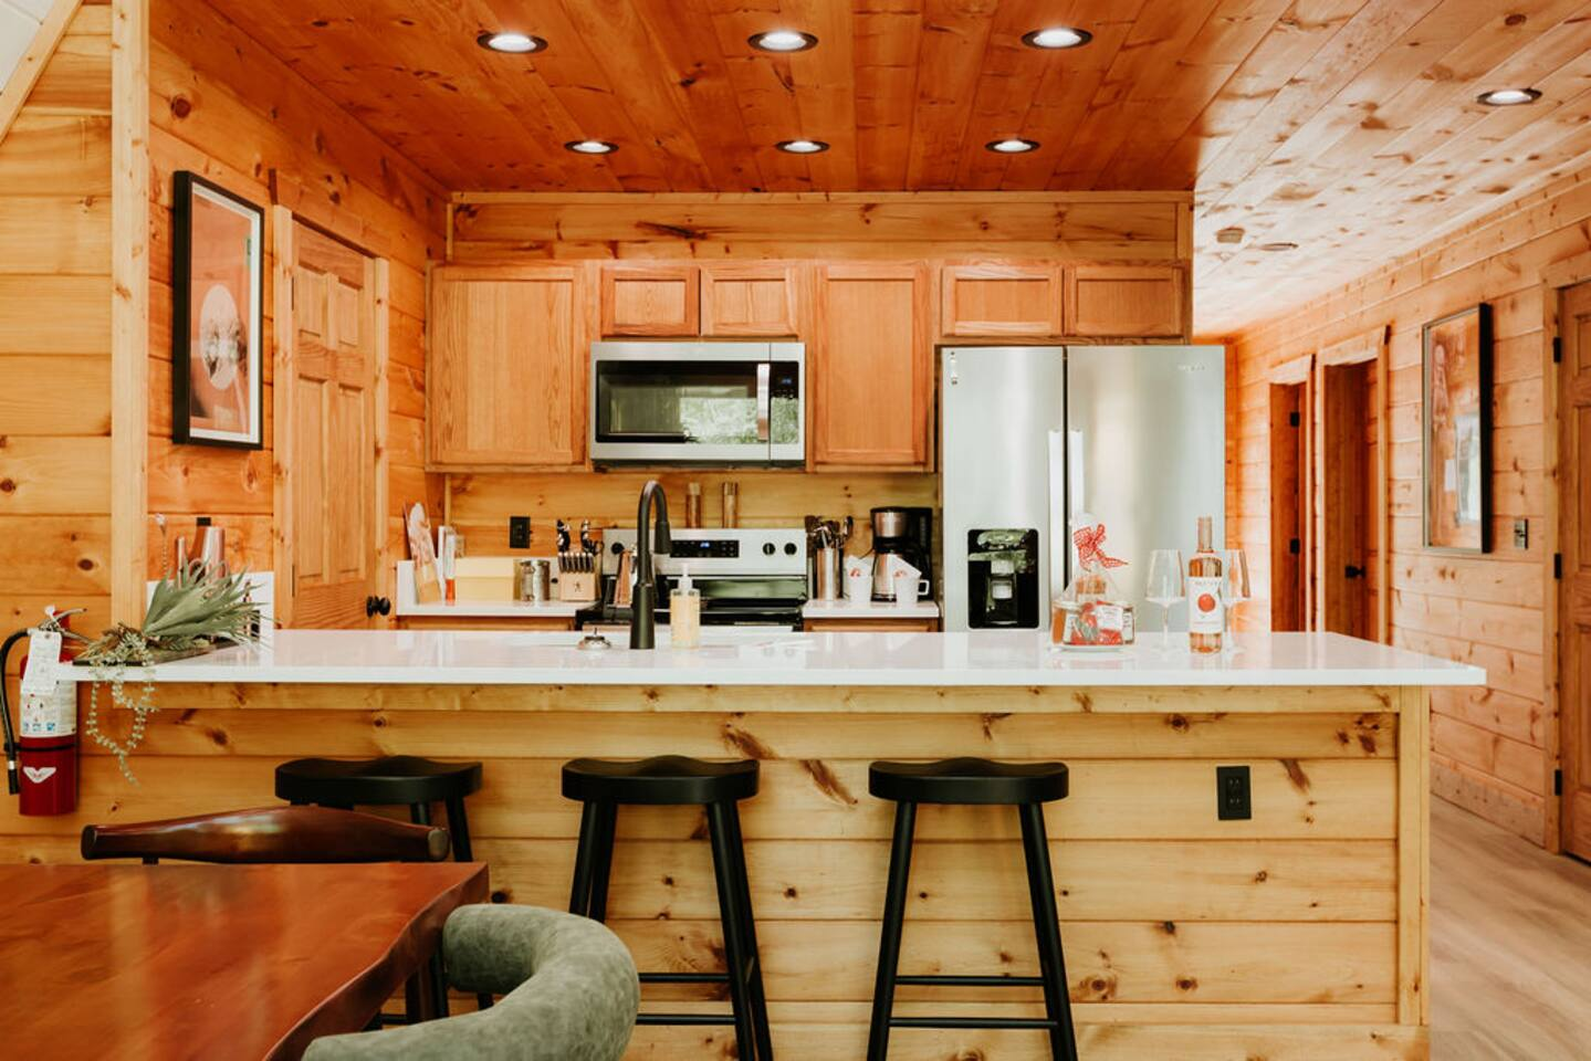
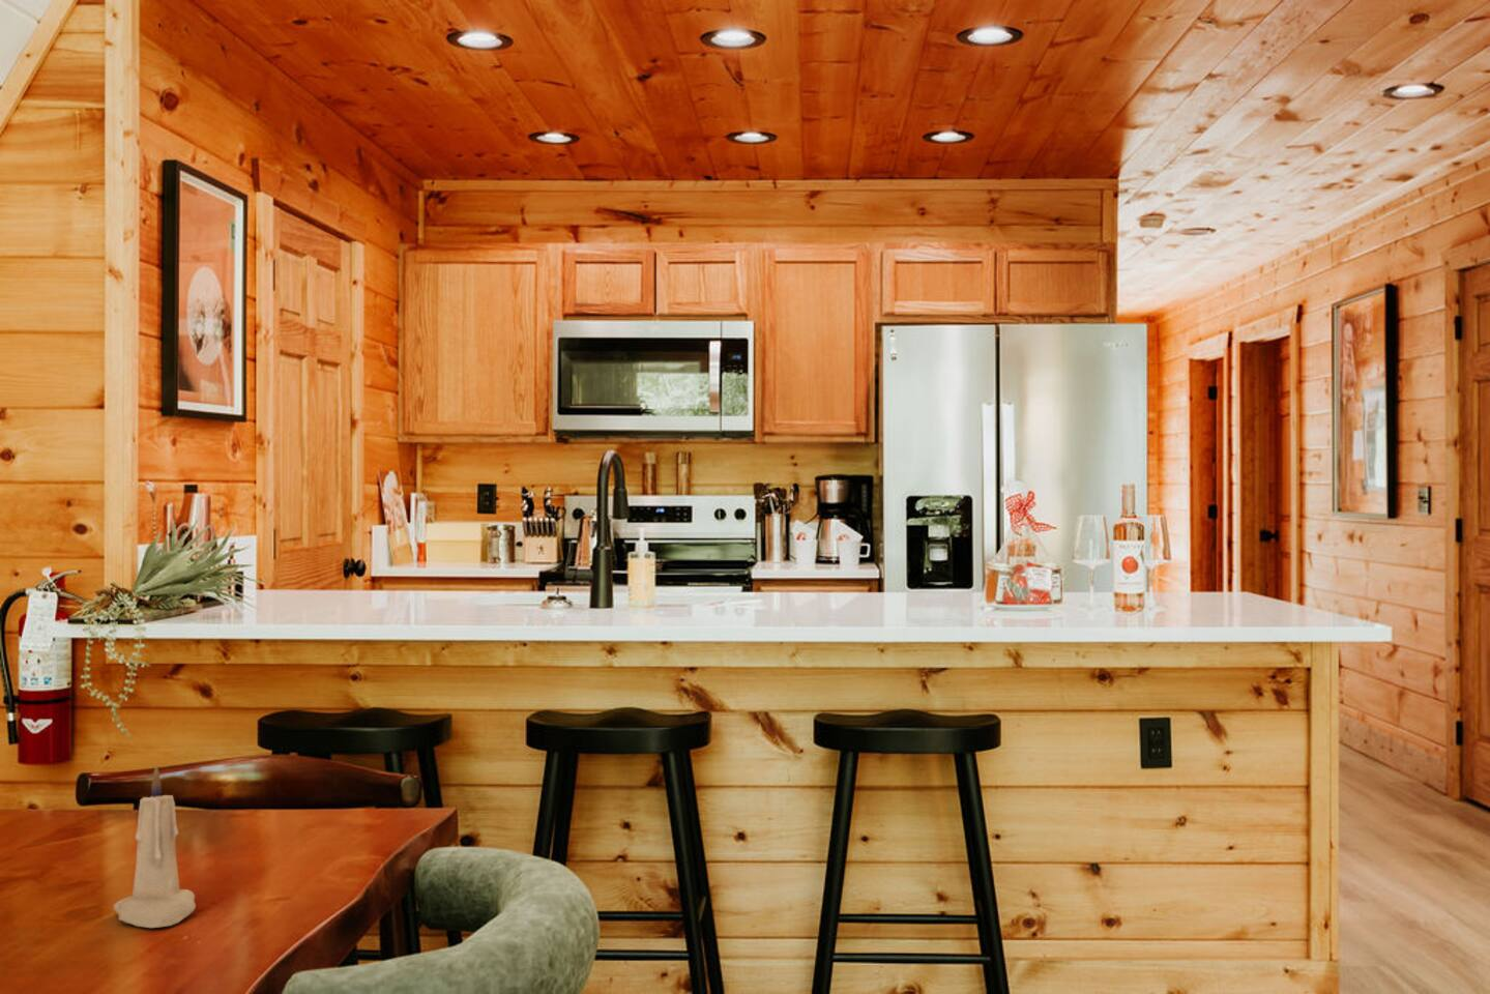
+ candle (156, 840)
